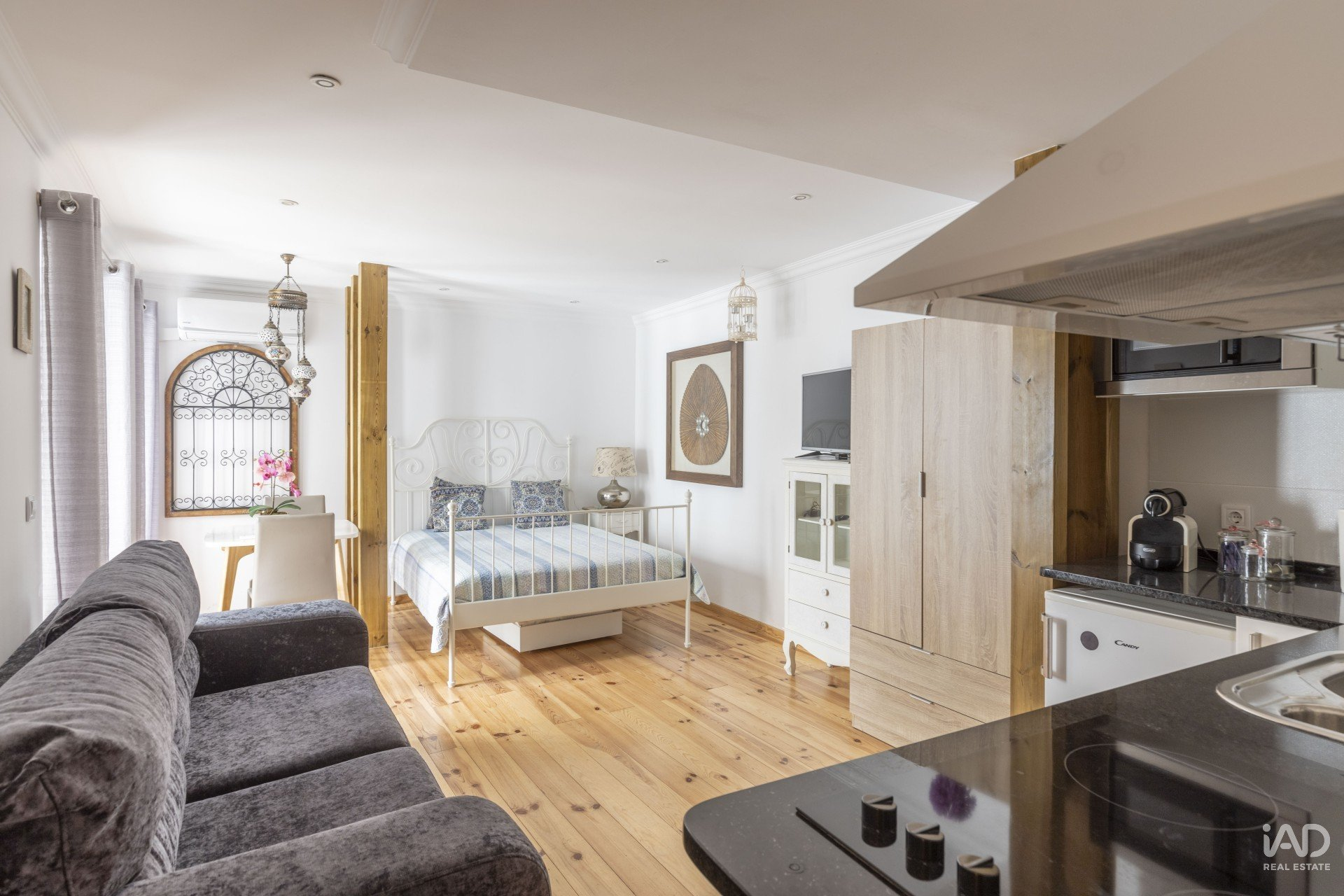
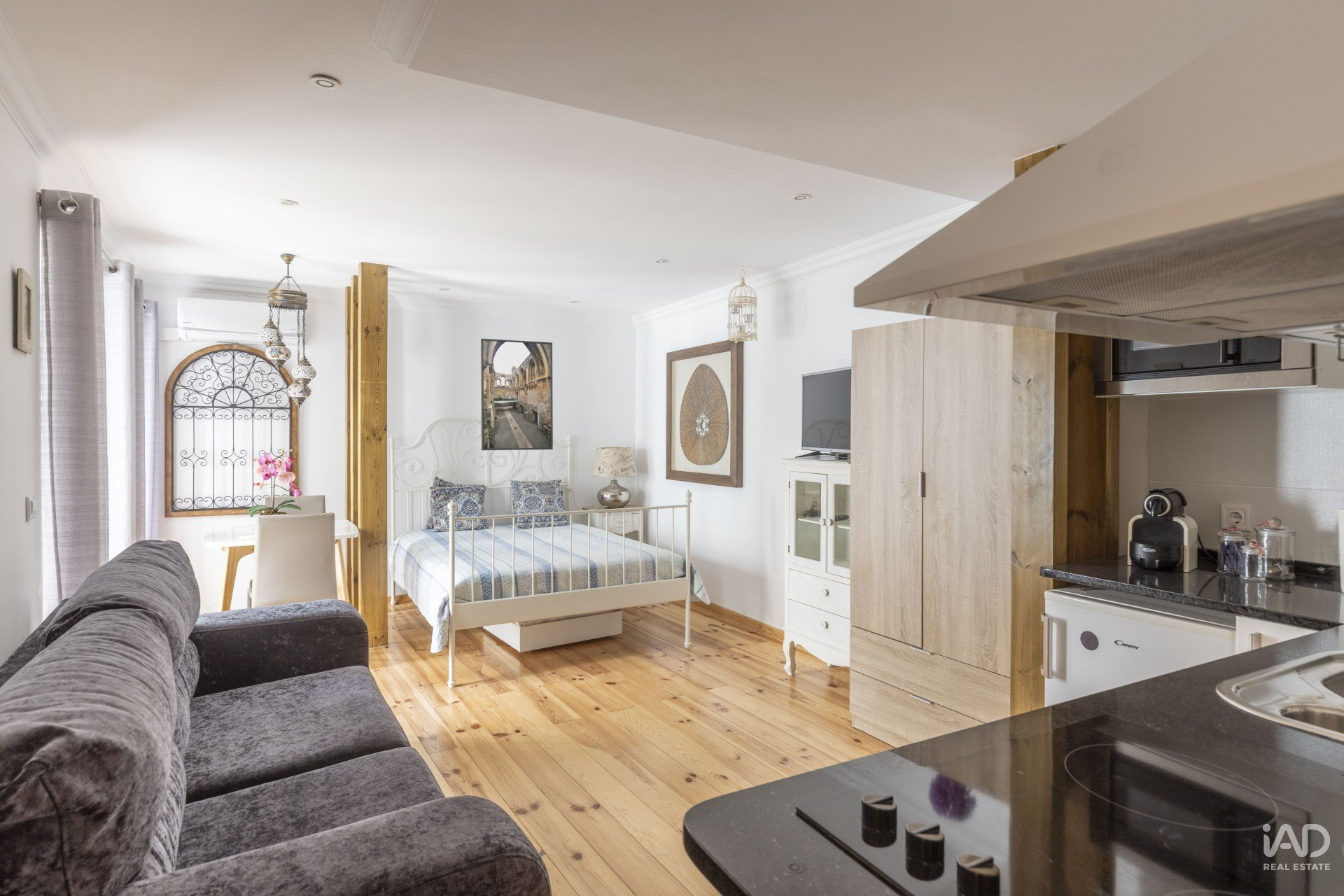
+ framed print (517, 395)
